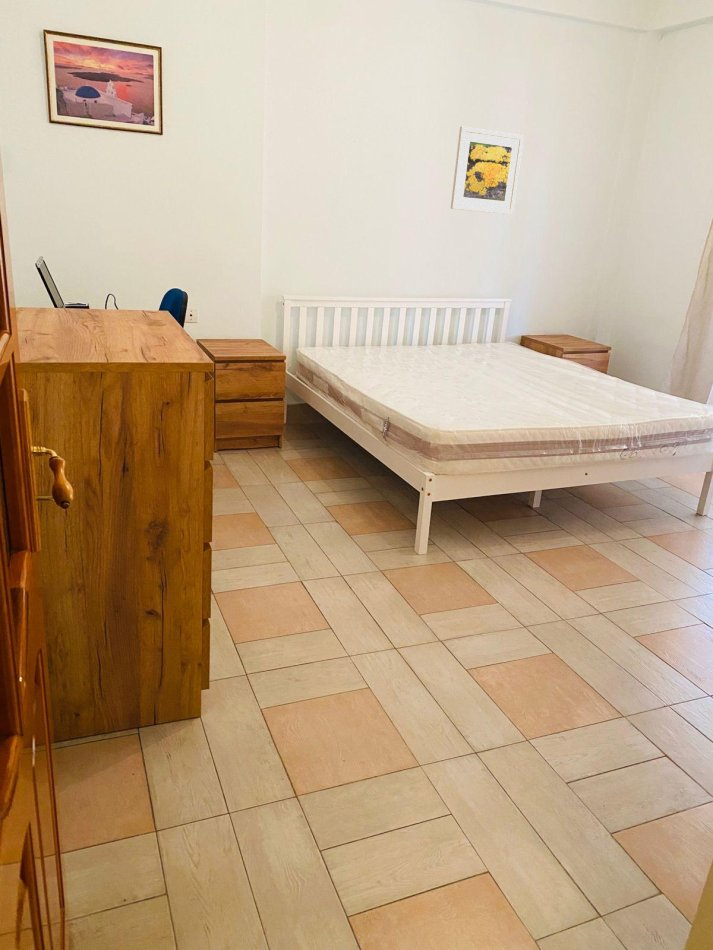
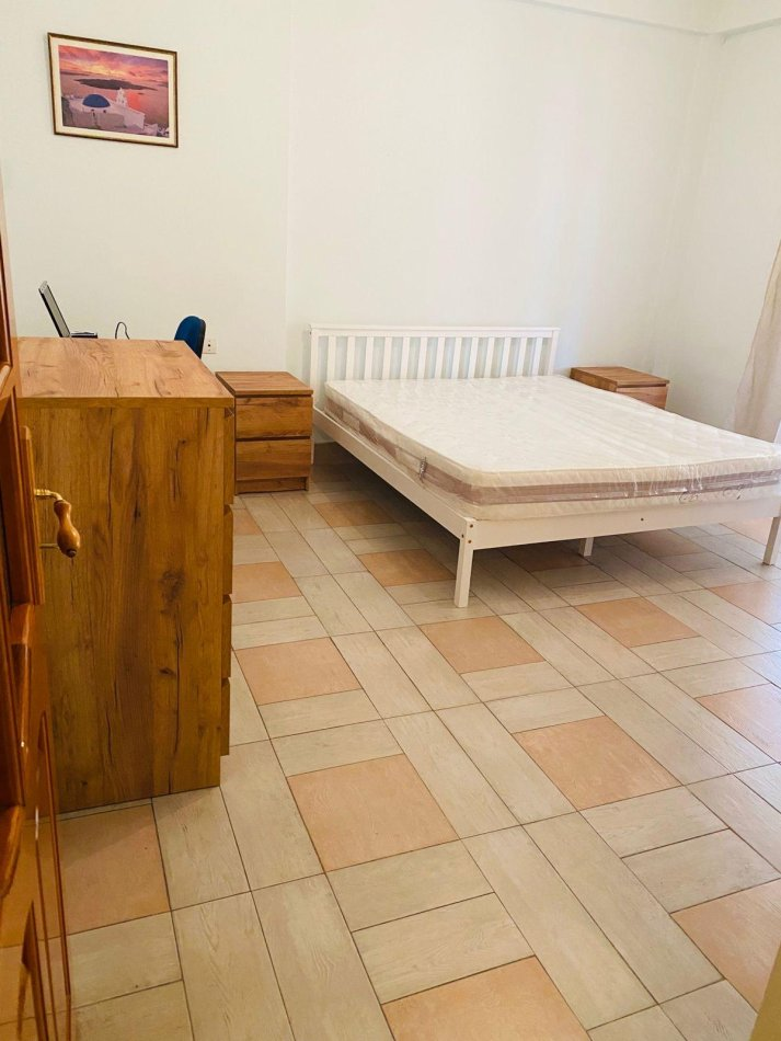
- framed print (487, 172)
